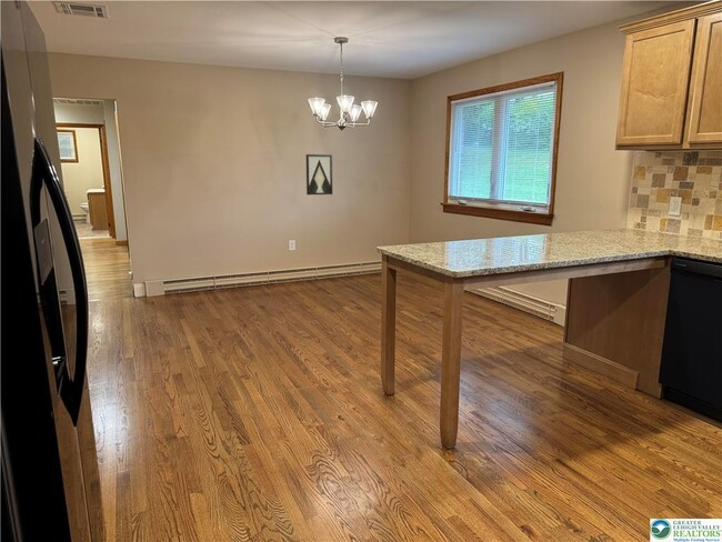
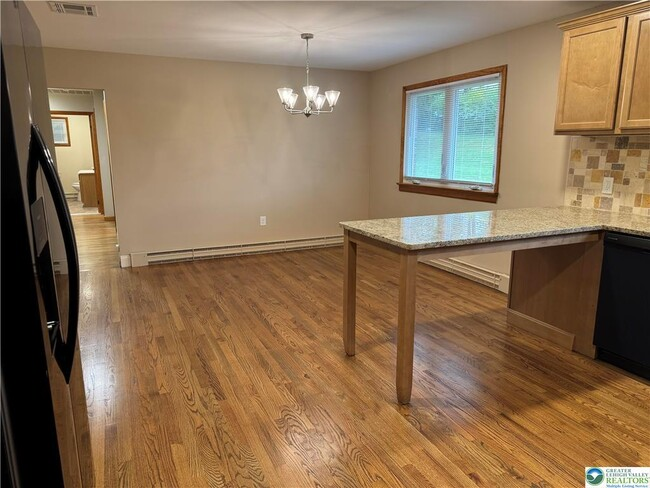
- wall art (319, 174)
